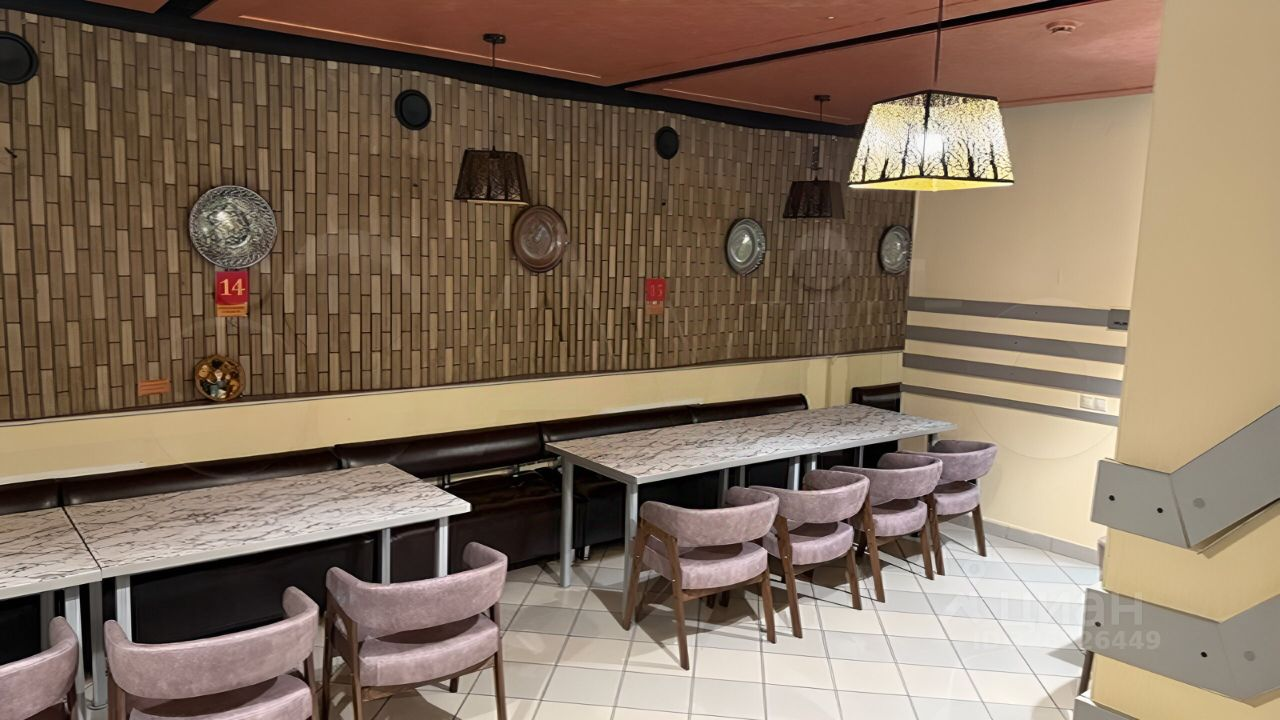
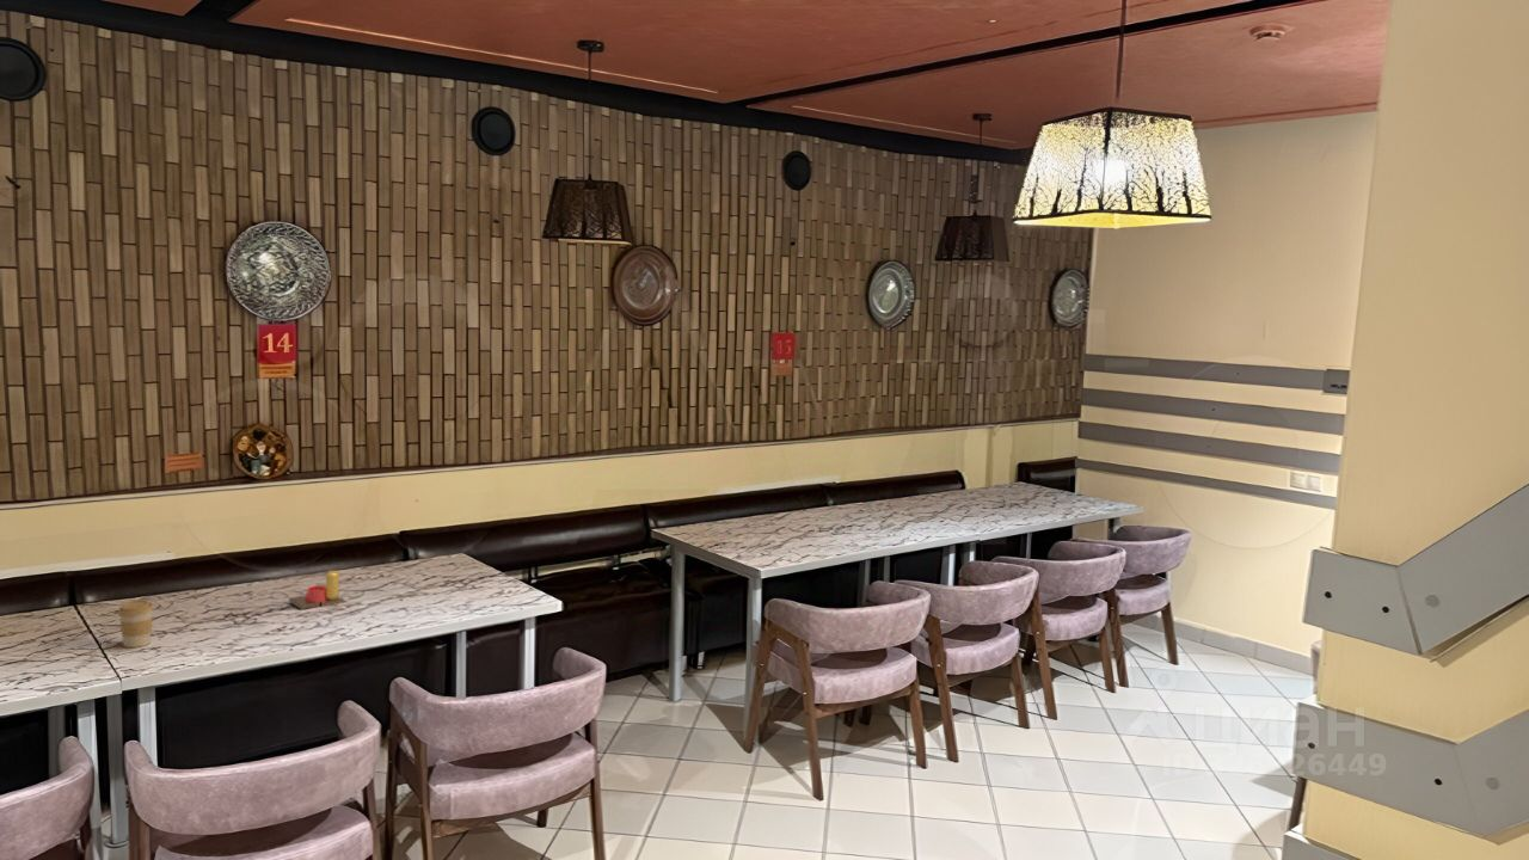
+ coffee cup (135, 622)
+ candle (317, 586)
